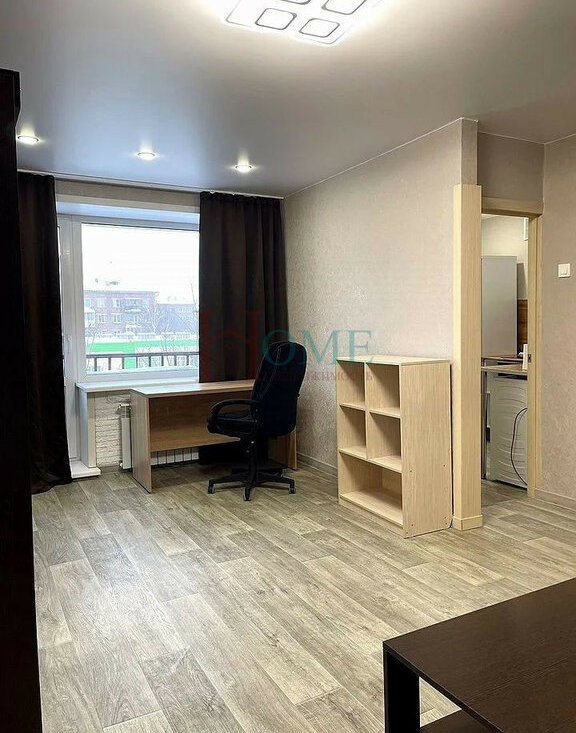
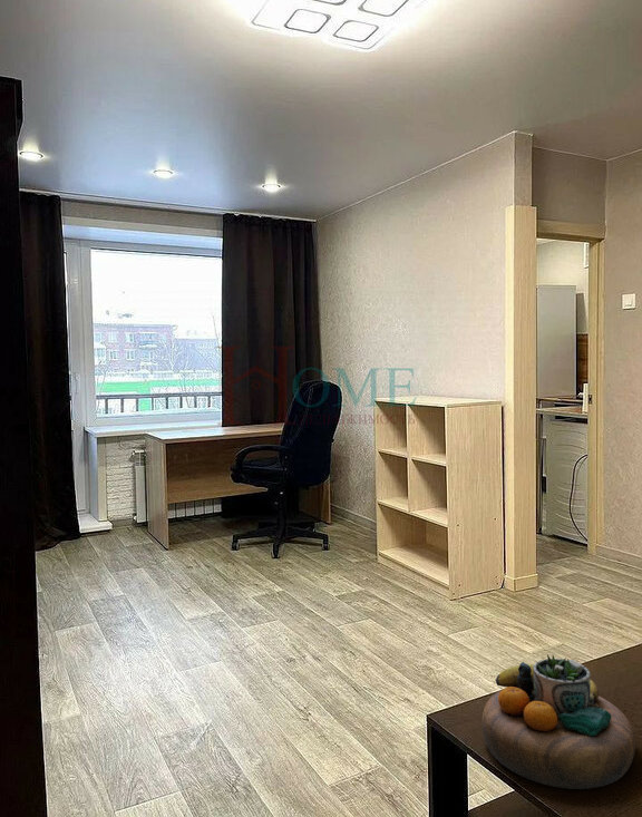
+ decorative bowl (555, 703)
